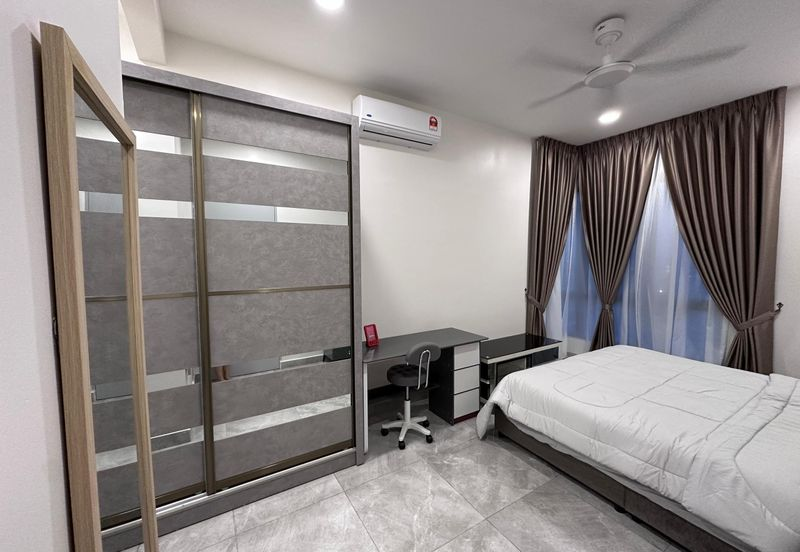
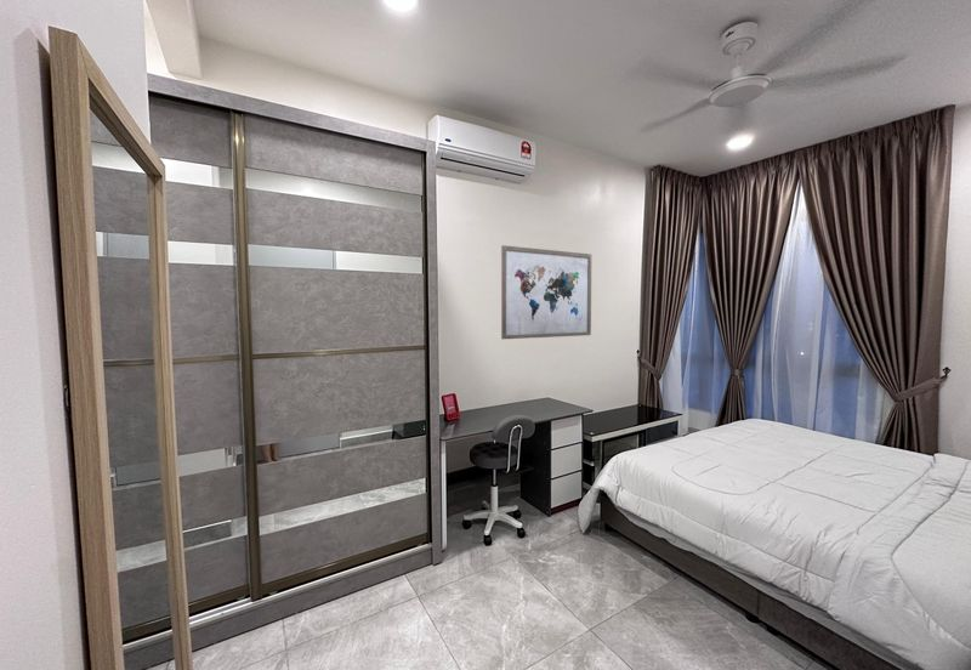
+ wall art (549, 294)
